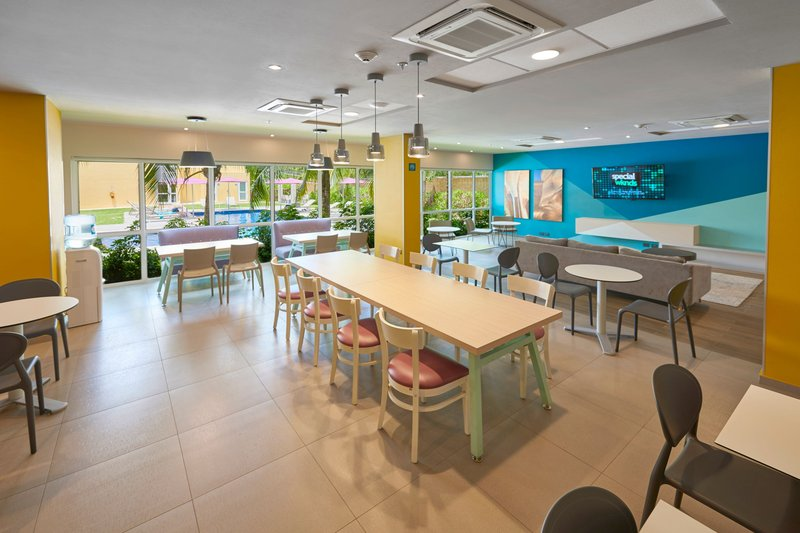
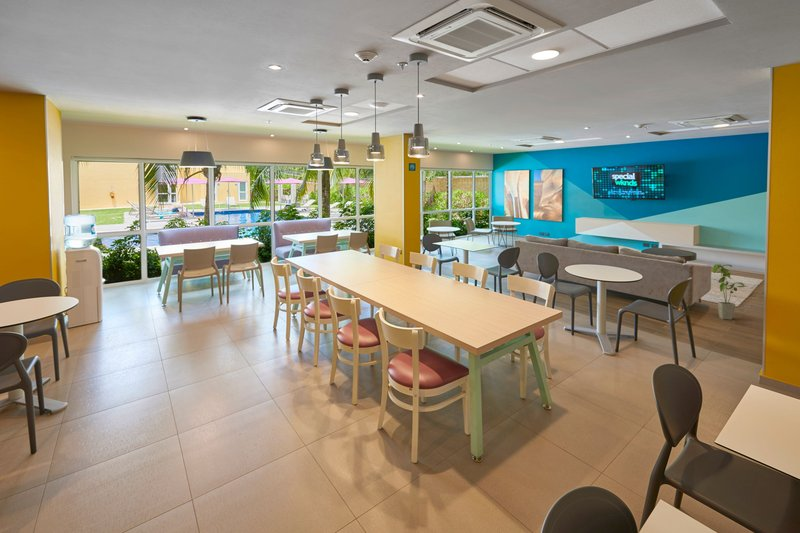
+ house plant (723, 291)
